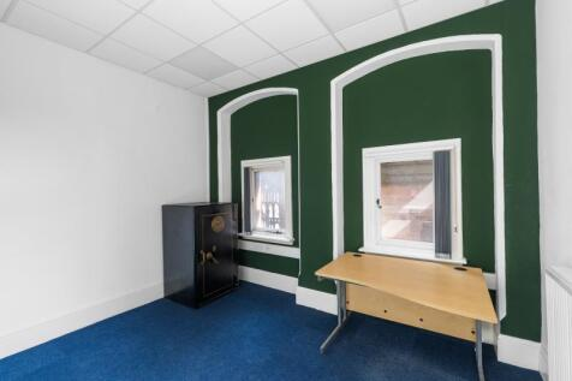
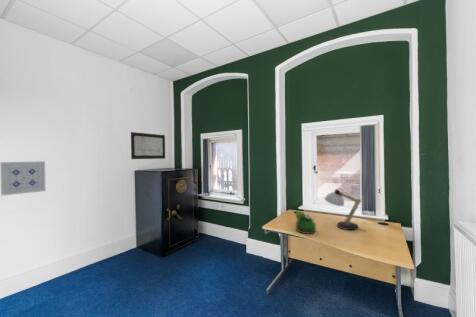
+ wall art (149, 146)
+ plant (305, 221)
+ desk lamp (343, 205)
+ wall art (24, 177)
